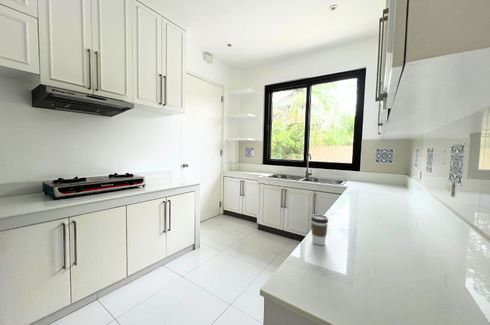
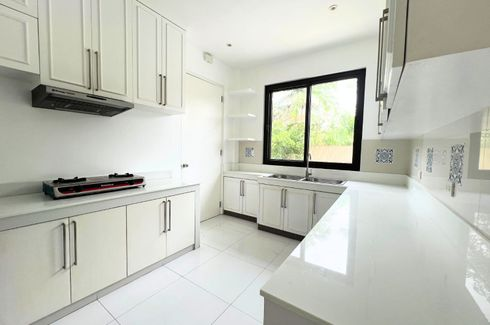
- coffee cup (319, 229)
